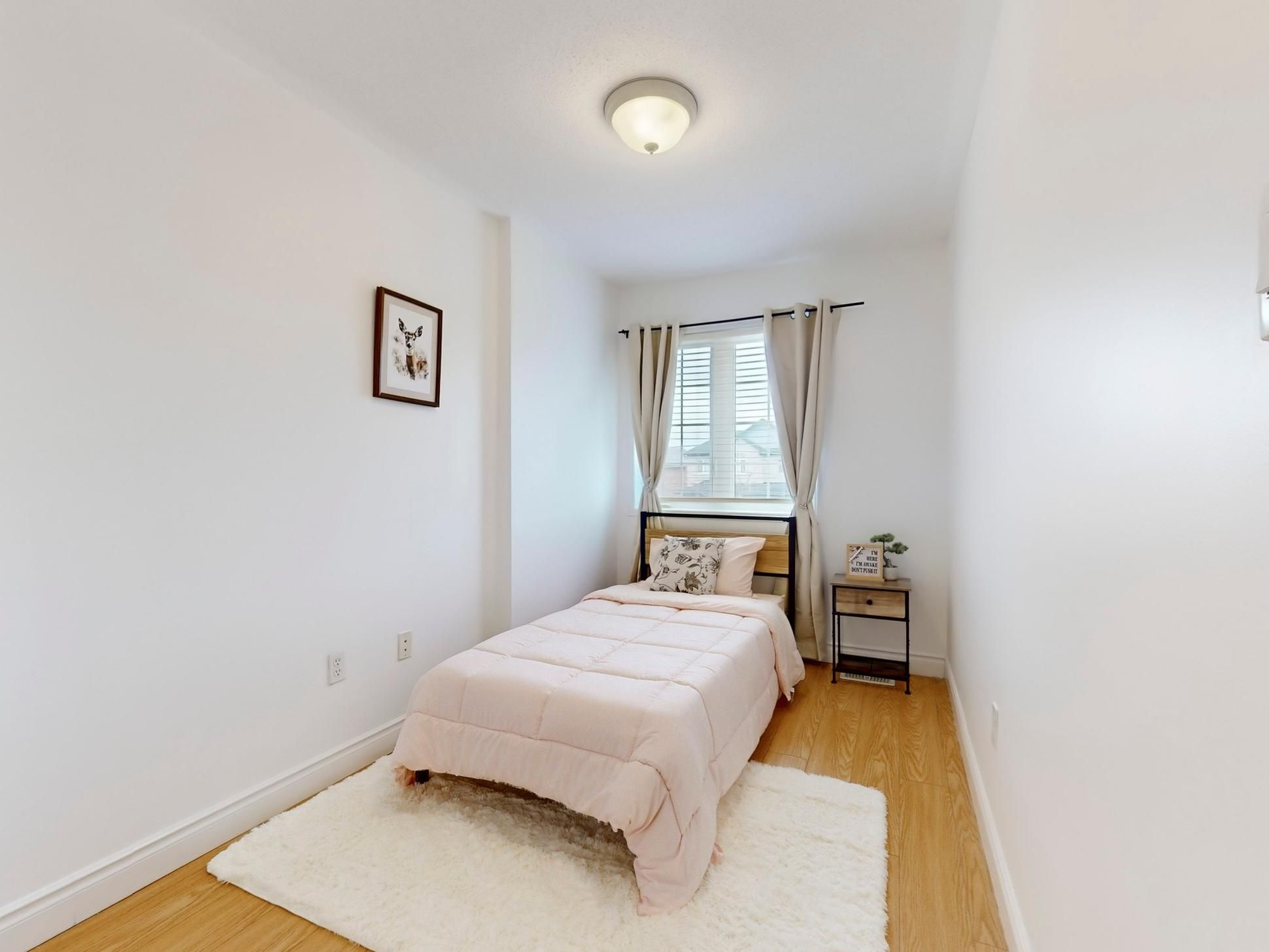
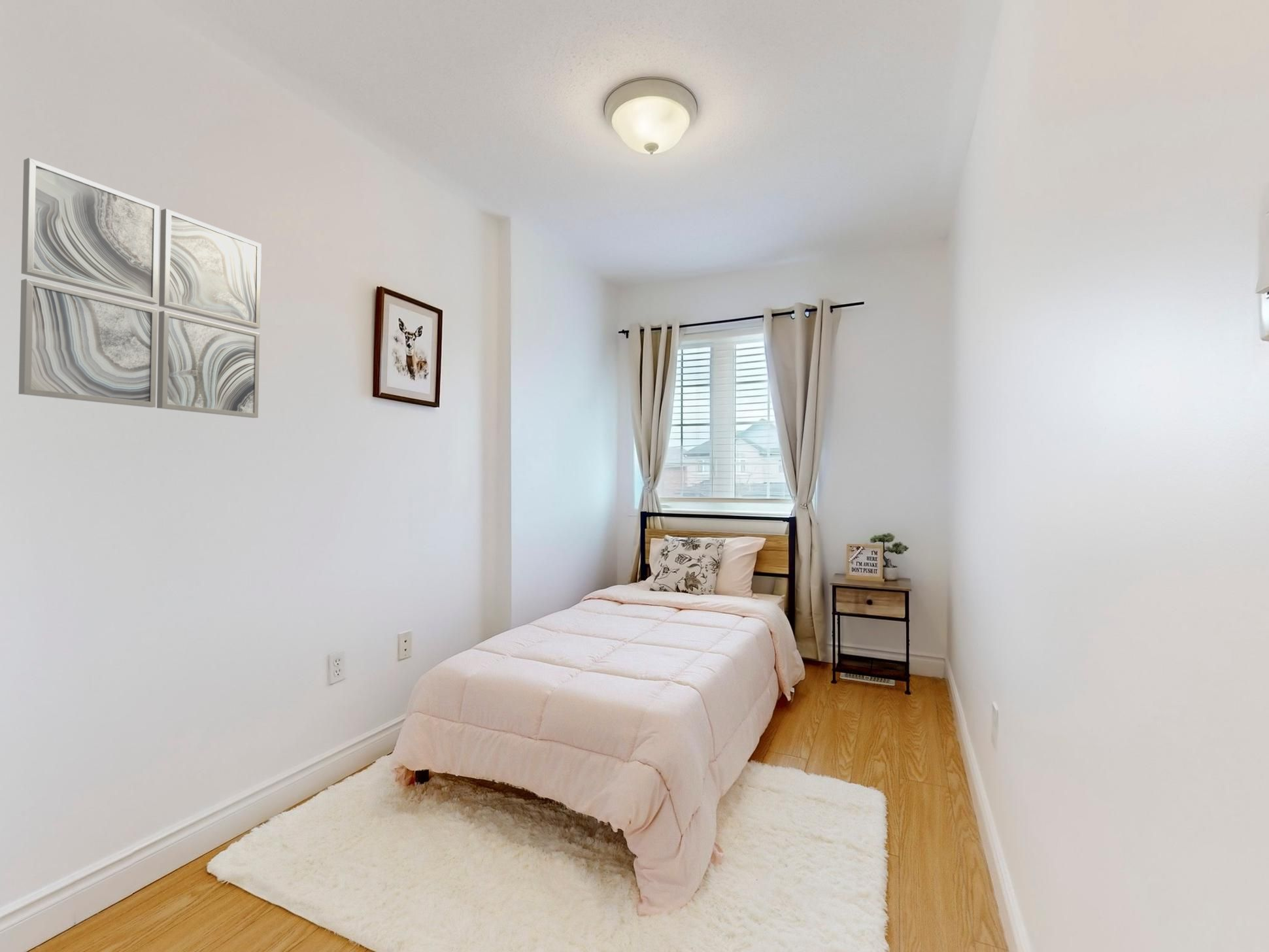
+ wall art (157, 309)
